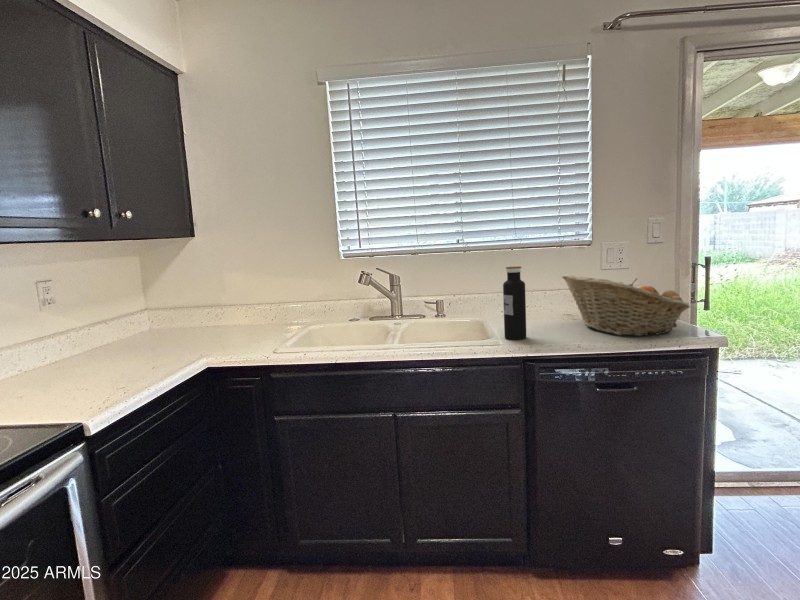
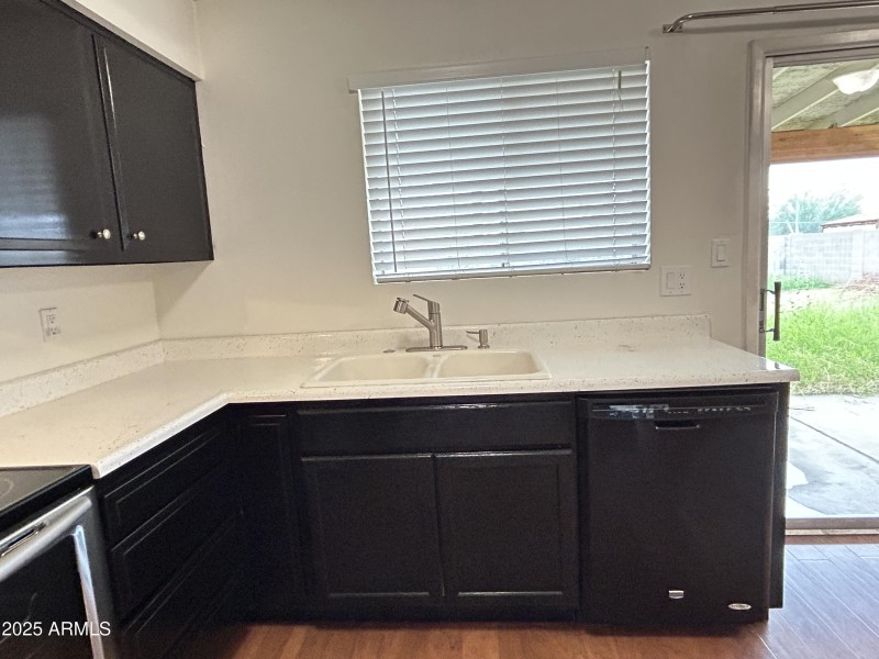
- water bottle (514, 302)
- fruit basket (620, 299)
